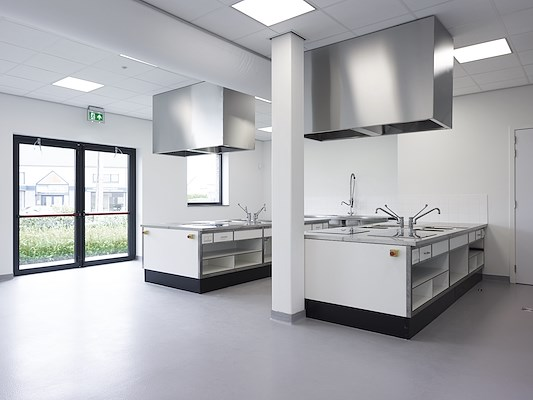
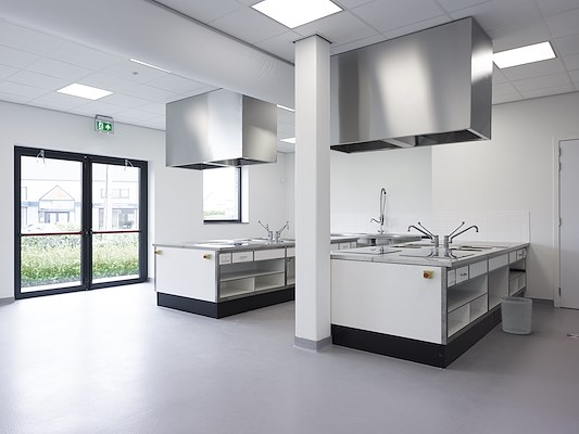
+ waste bin (516, 315)
